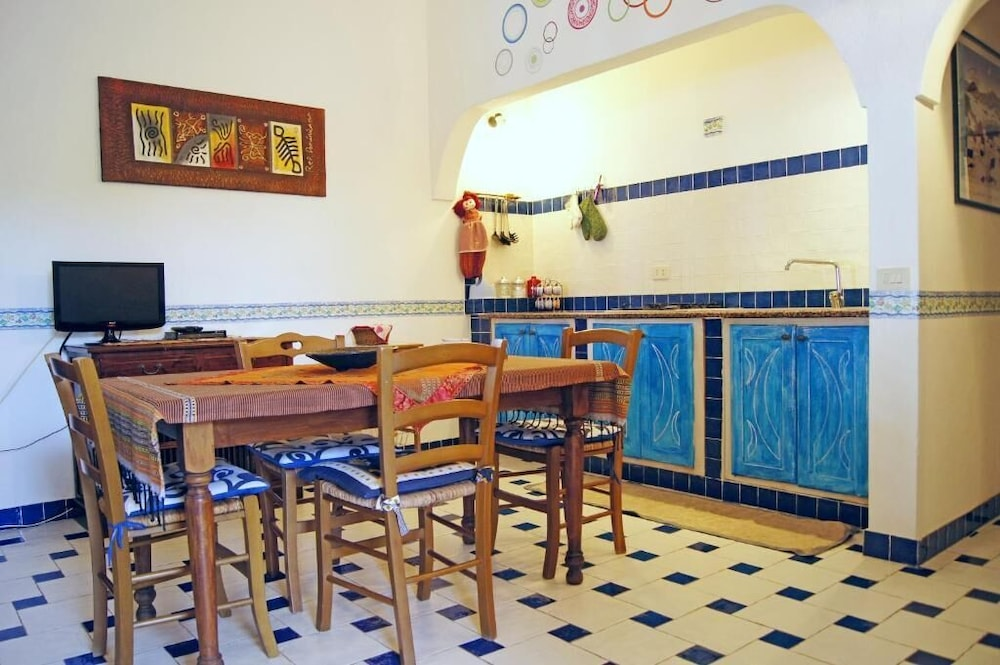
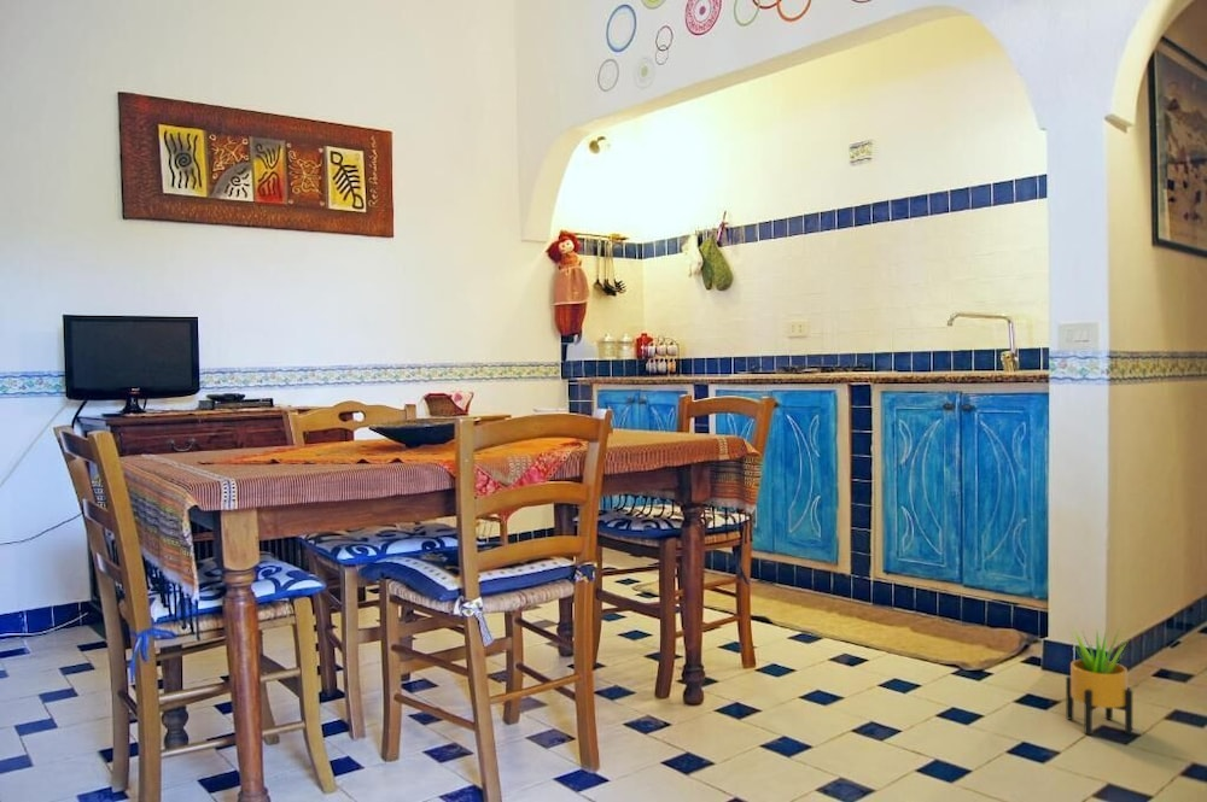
+ potted plant (1098, 675)
